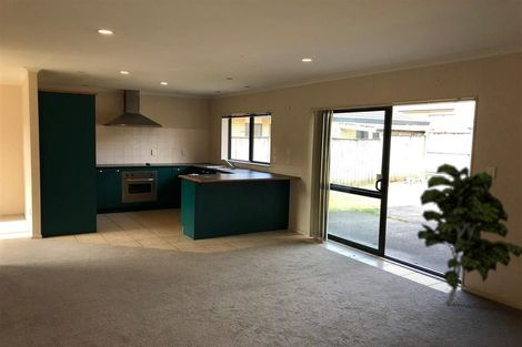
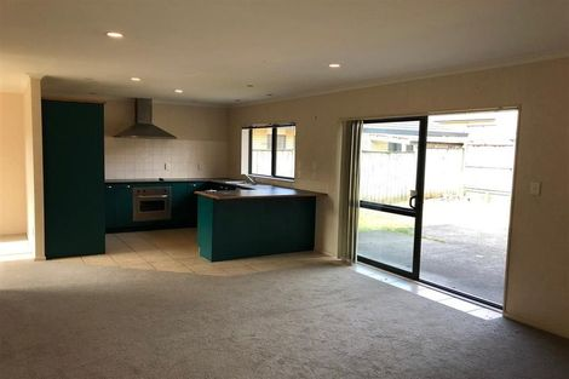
- indoor plant (464, 236)
